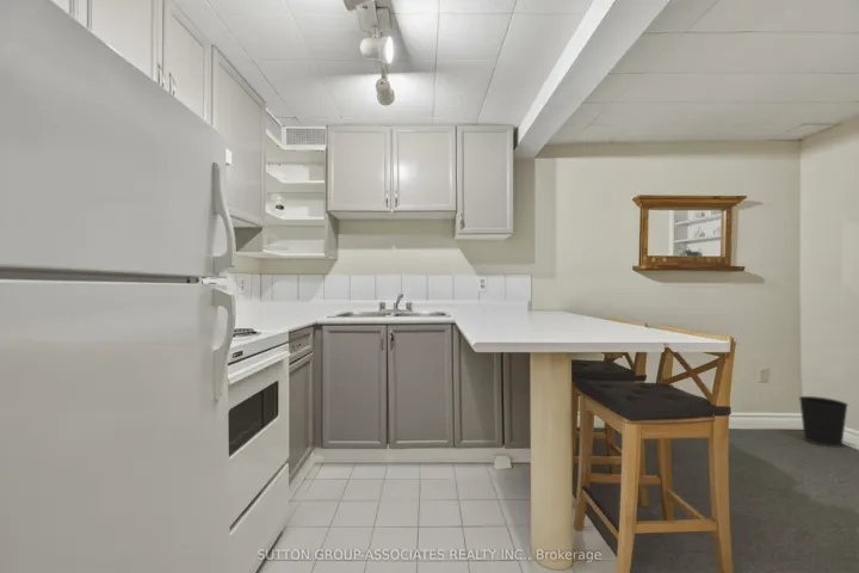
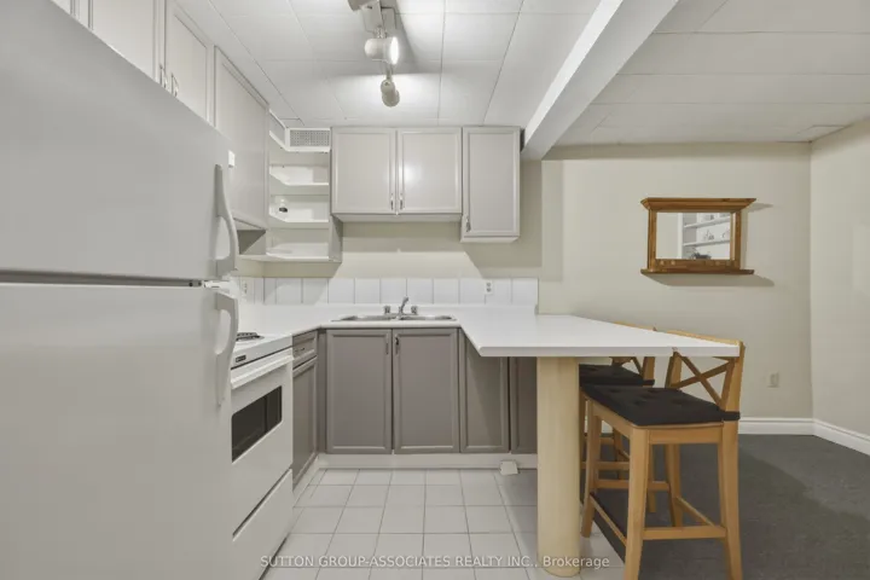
- wastebasket (822, 421)
